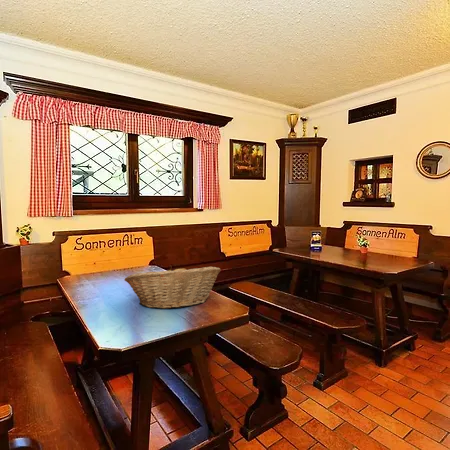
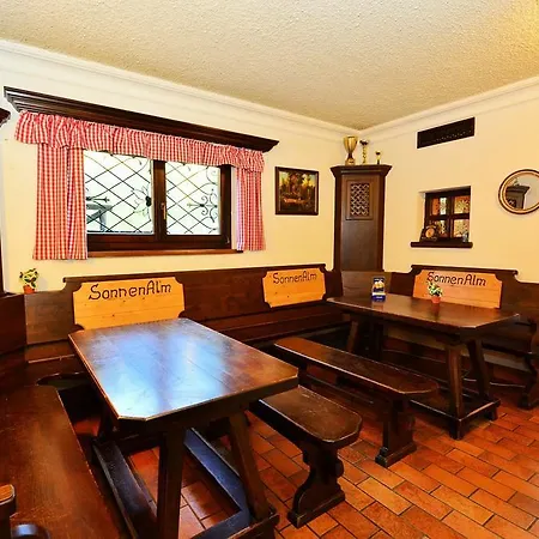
- fruit basket (174, 282)
